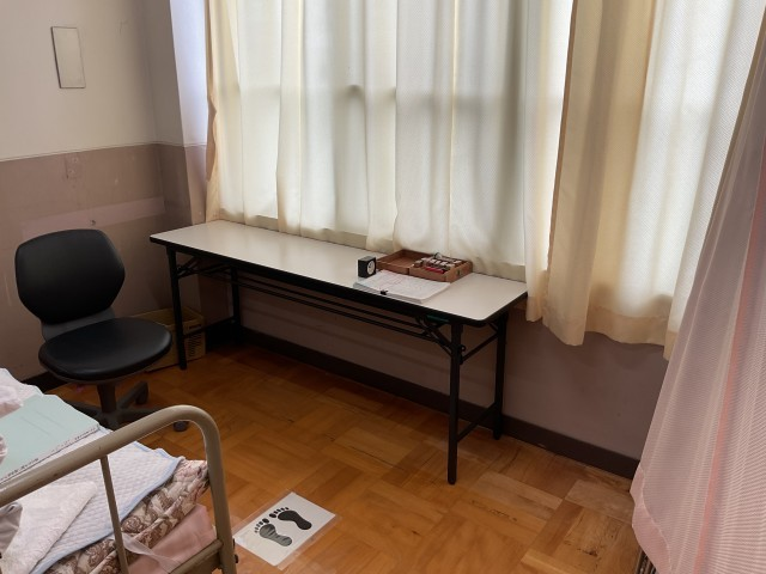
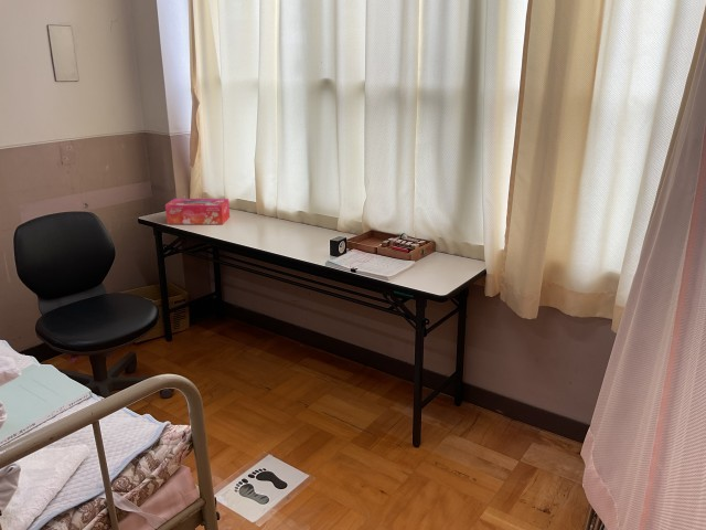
+ tissue box (197, 211)
